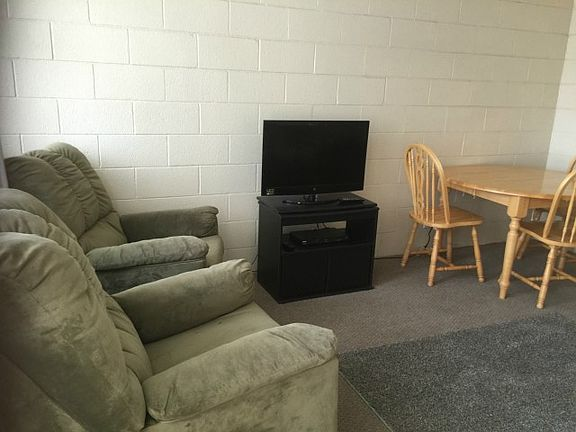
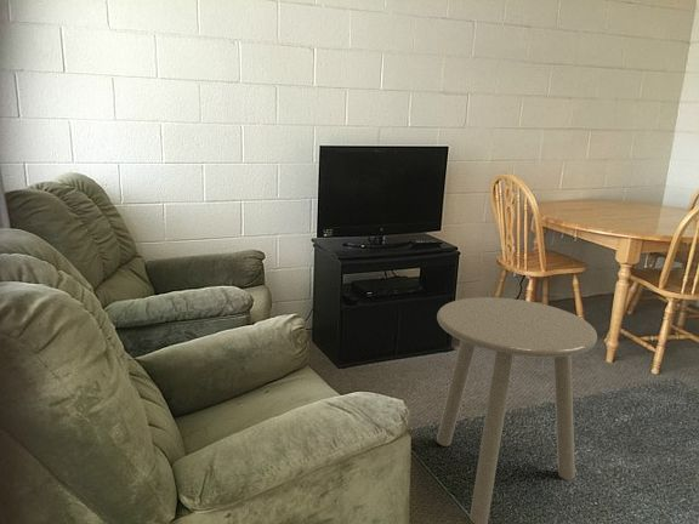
+ side table (501, 399)
